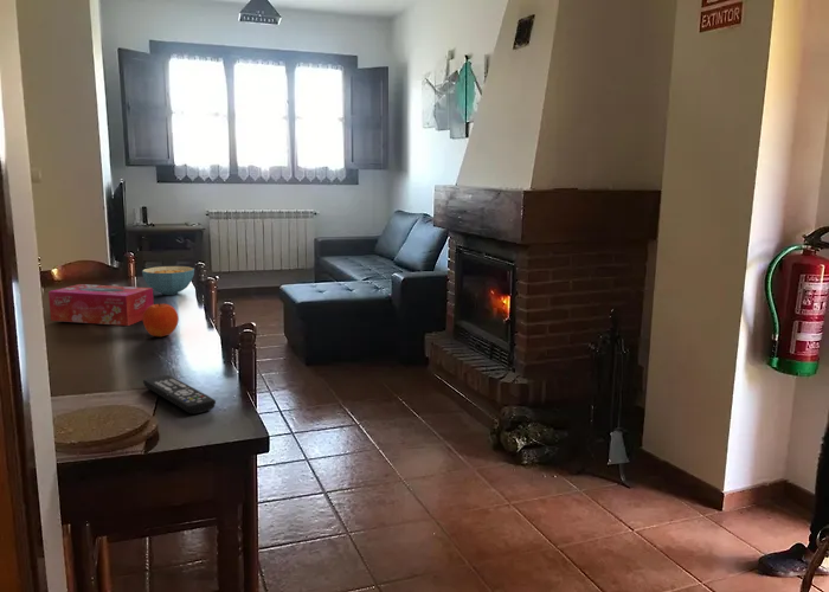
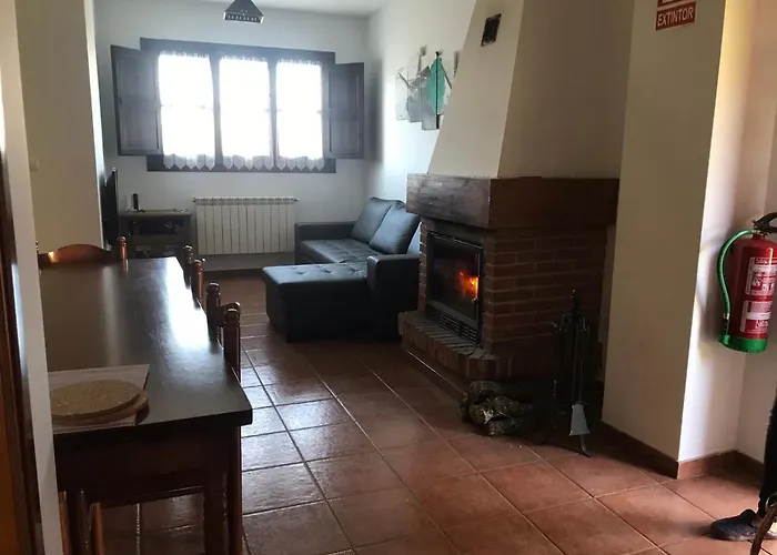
- remote control (178, 393)
- fruit (160, 318)
- tissue box (102, 303)
- cereal bowl (168, 281)
